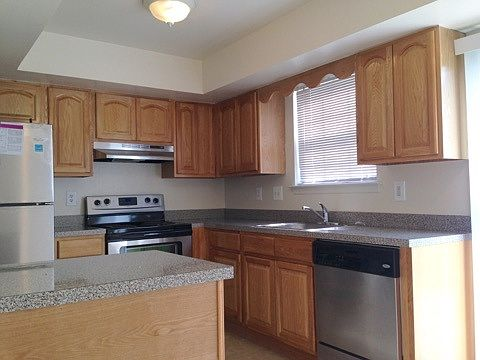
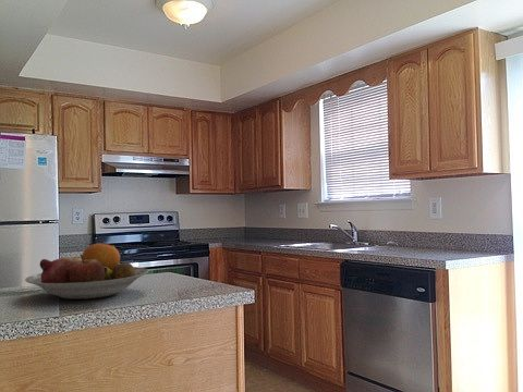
+ fruit bowl (89, 269)
